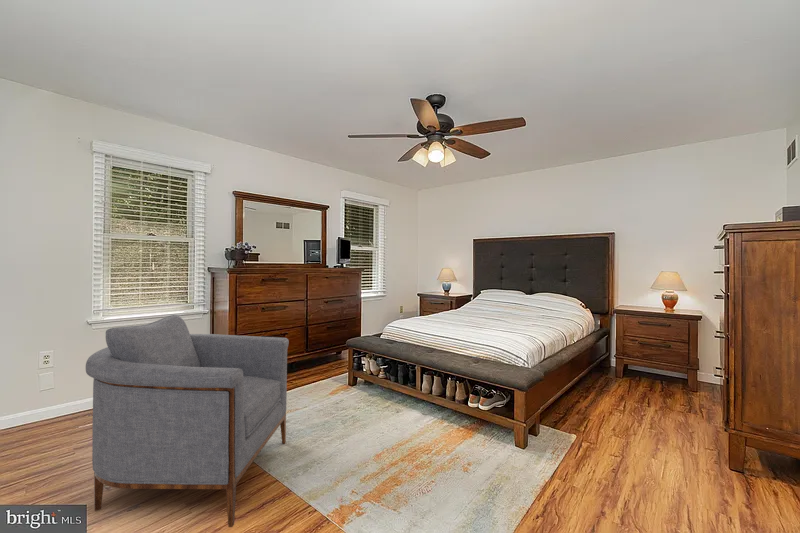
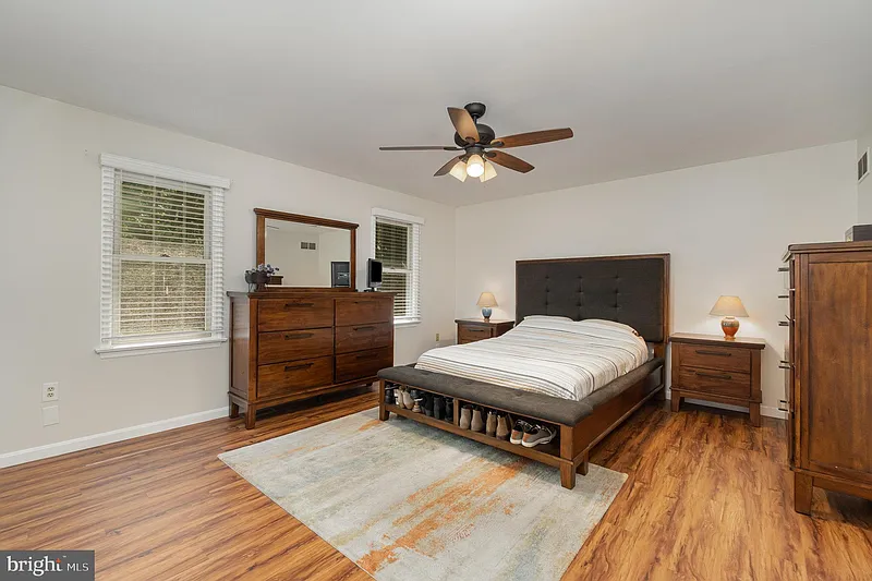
- armchair (190, 398)
